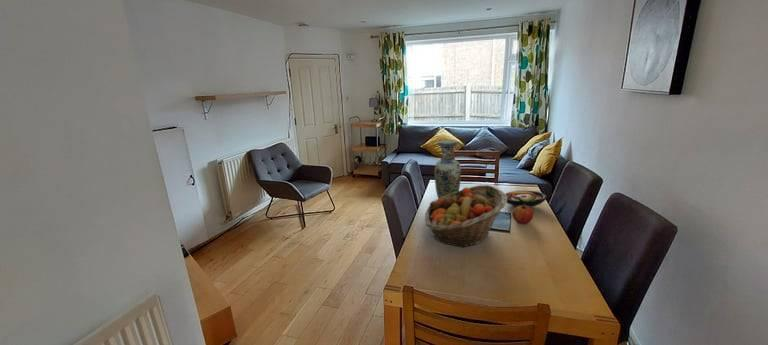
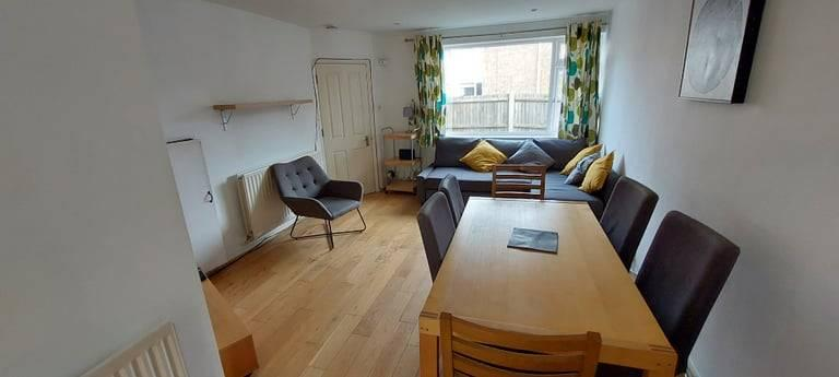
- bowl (523, 199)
- apple (523, 213)
- fruit basket (463, 212)
- vase (447, 173)
